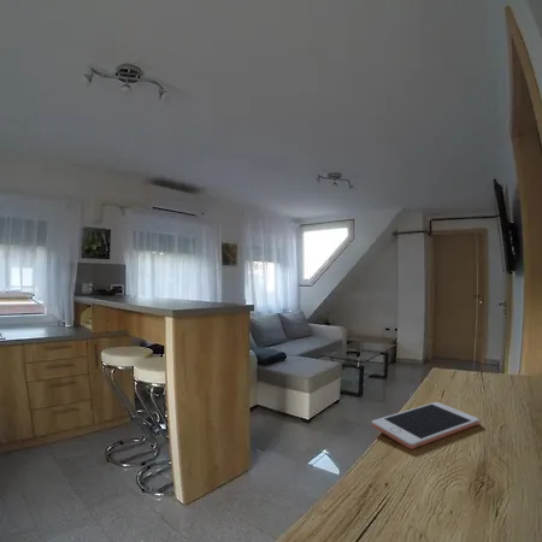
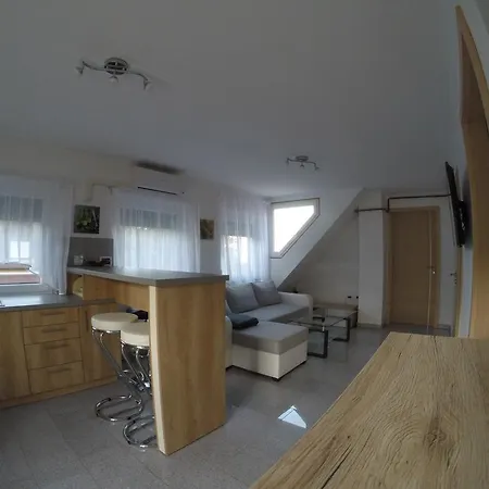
- cell phone (425, 422)
